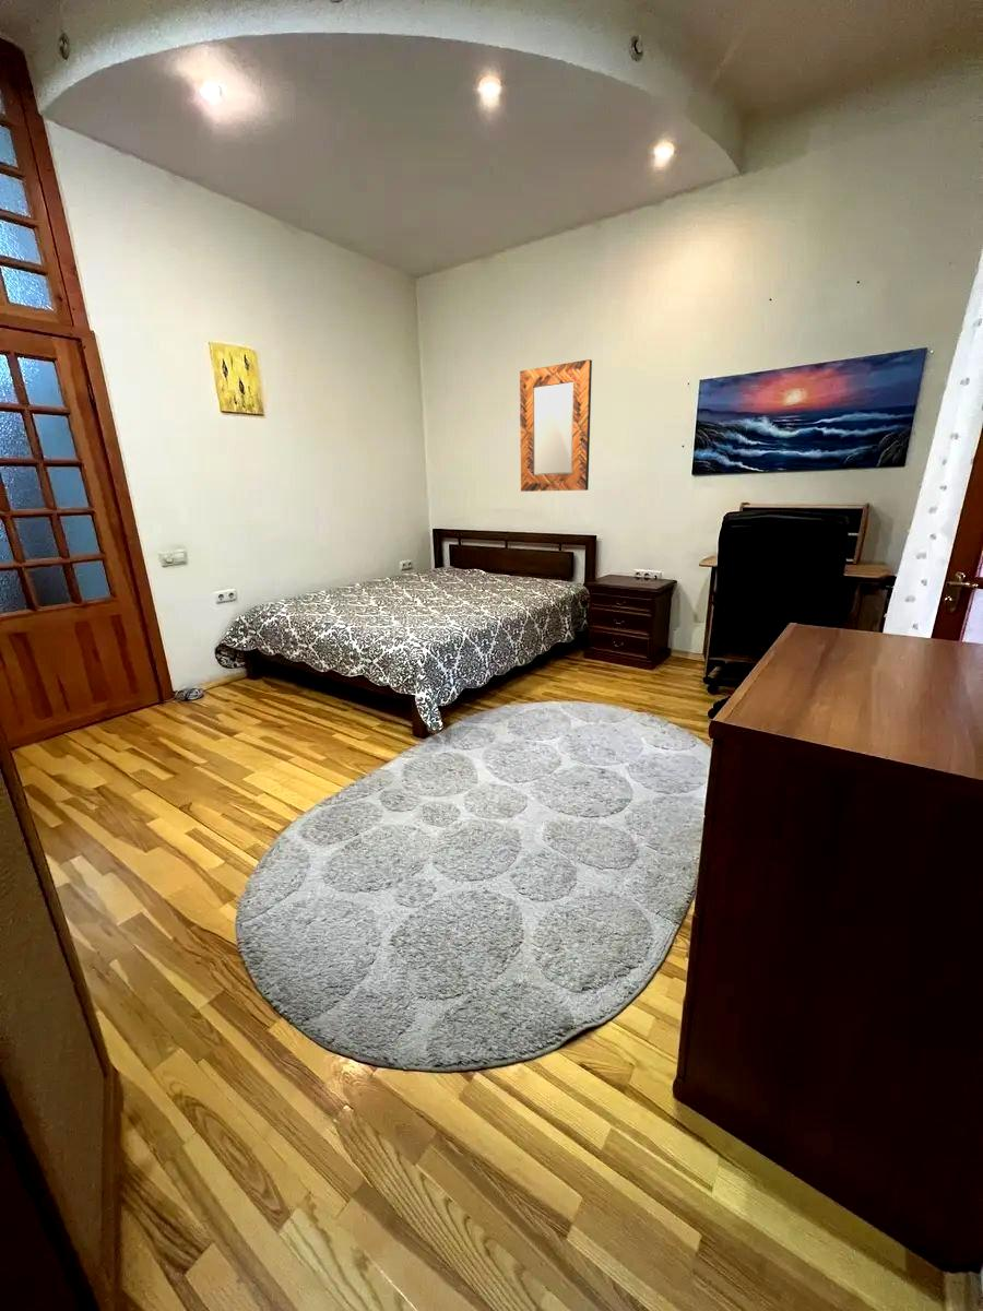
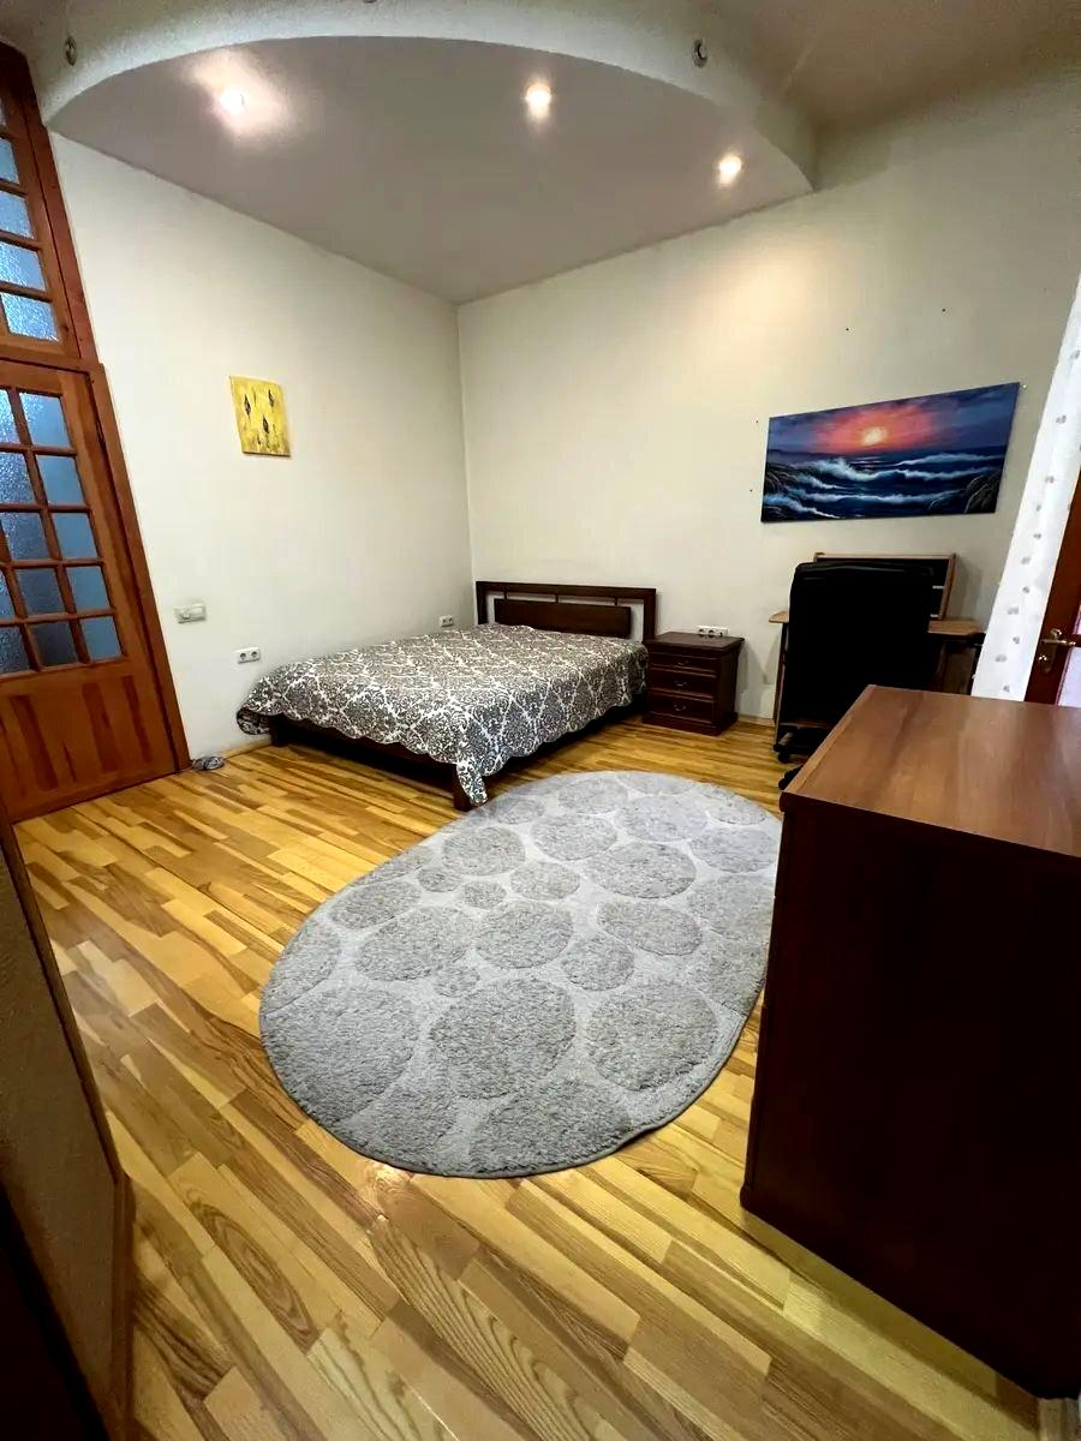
- home mirror (554, 430)
